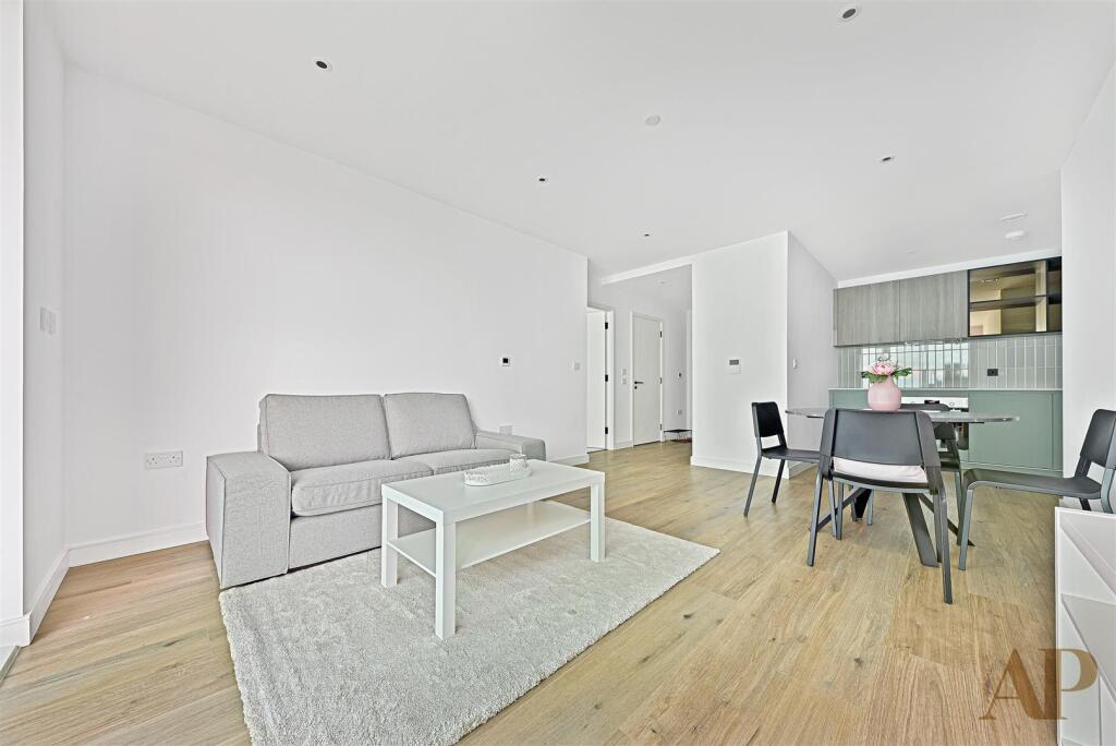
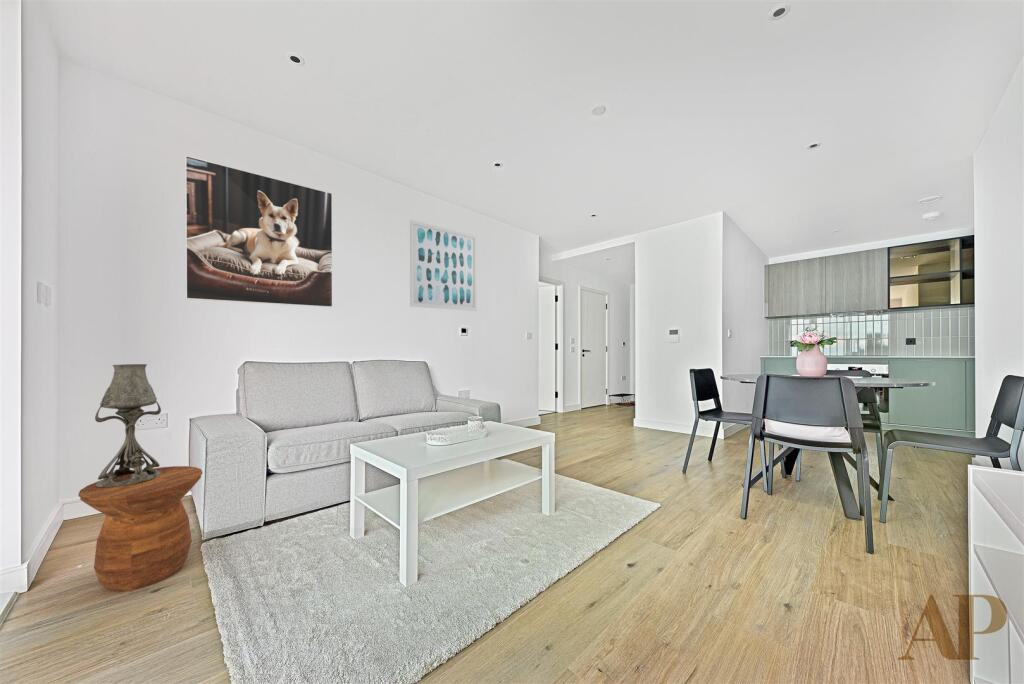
+ table lamp (129, 421)
+ side table (145, 527)
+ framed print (266, 240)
+ wall art (445, 268)
